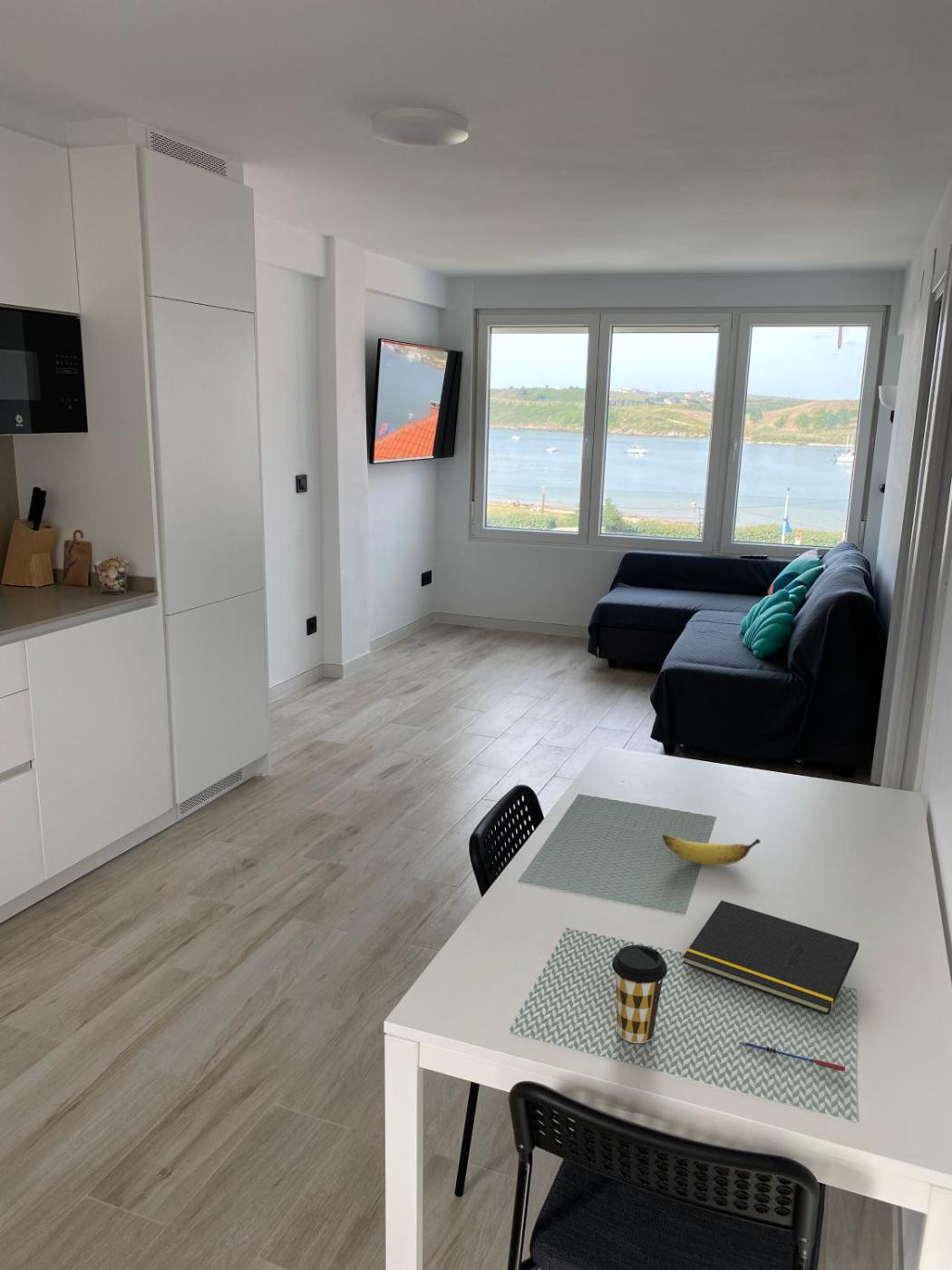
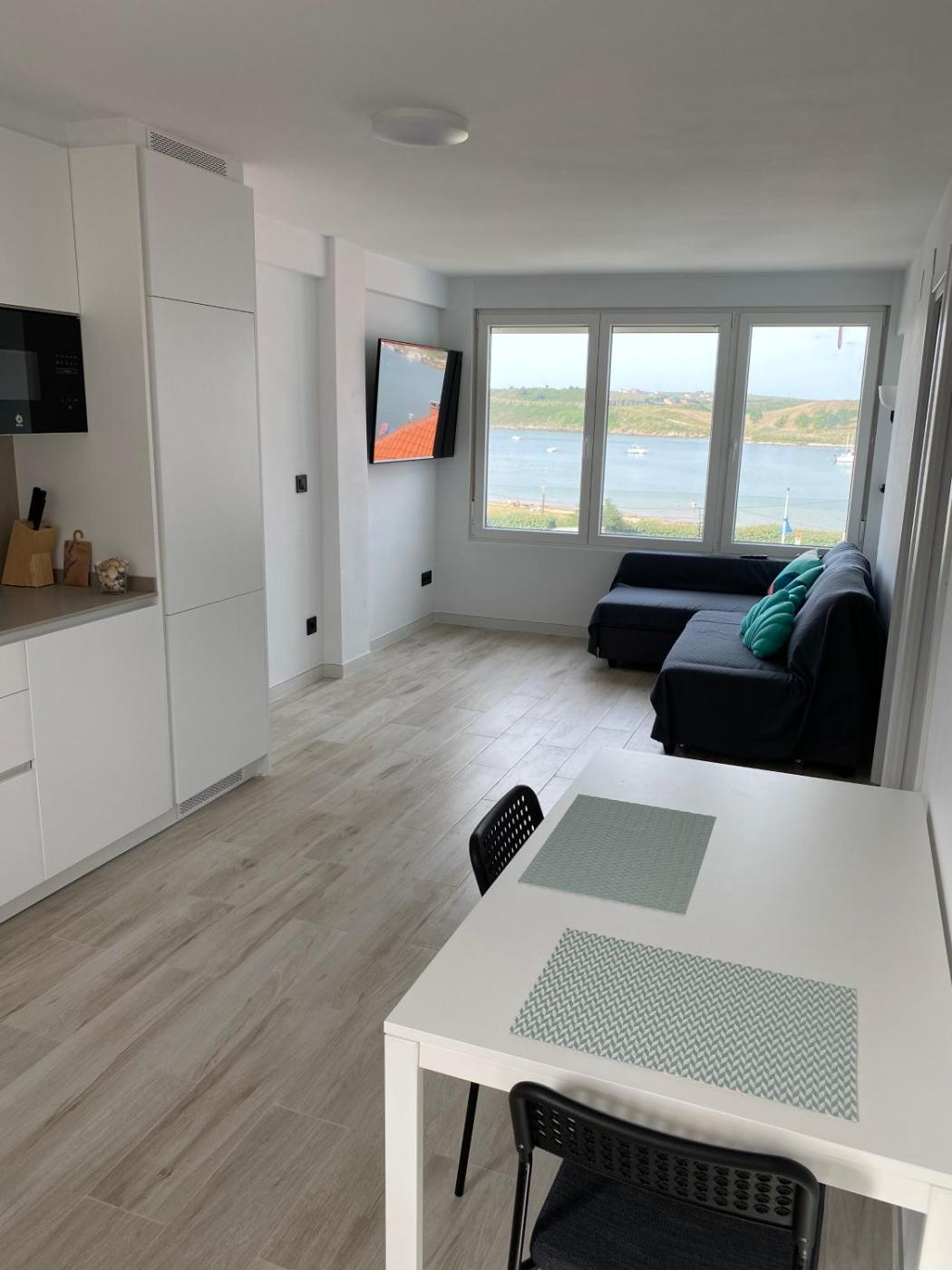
- notepad (771, 952)
- coffee cup (637, 994)
- banana (709, 848)
- pen (791, 1054)
